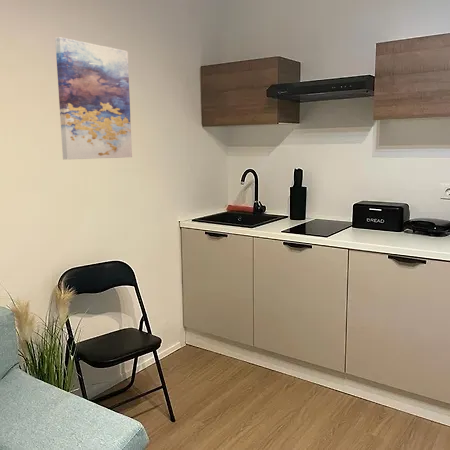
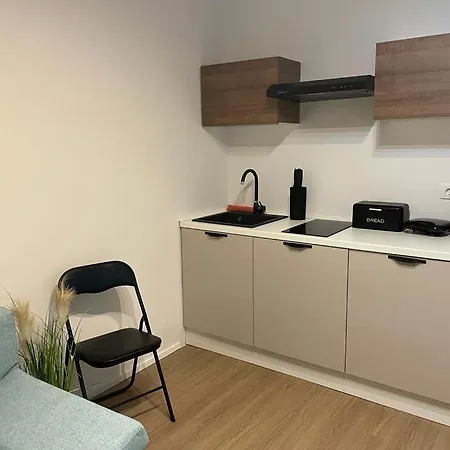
- wall art (96, 102)
